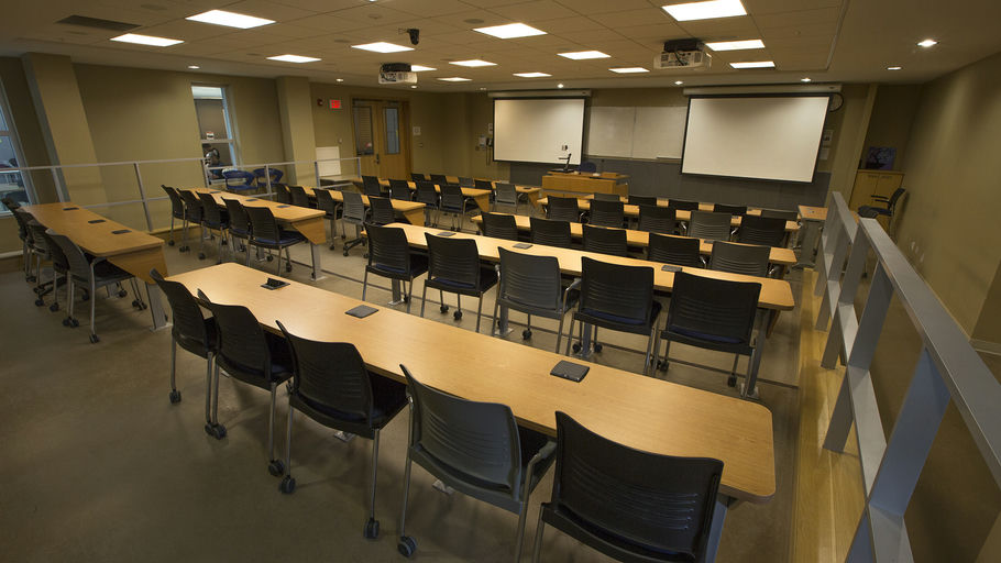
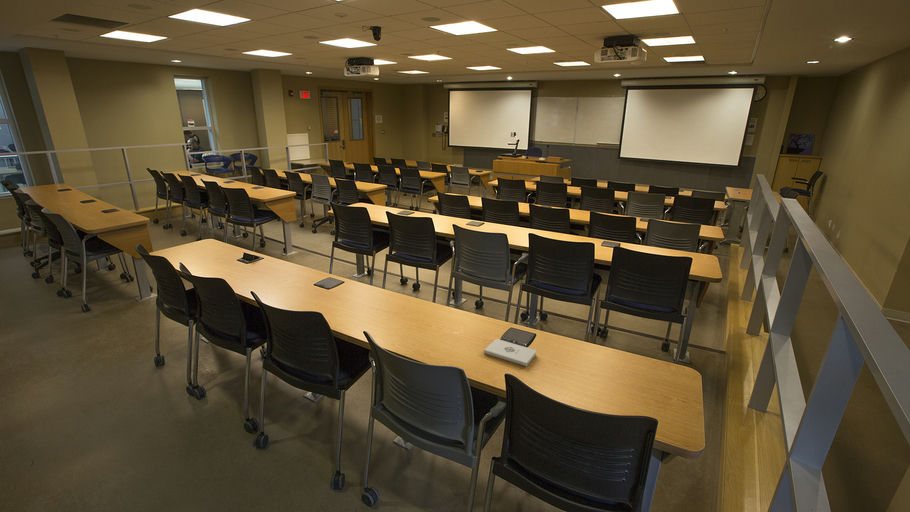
+ notepad (510, 351)
